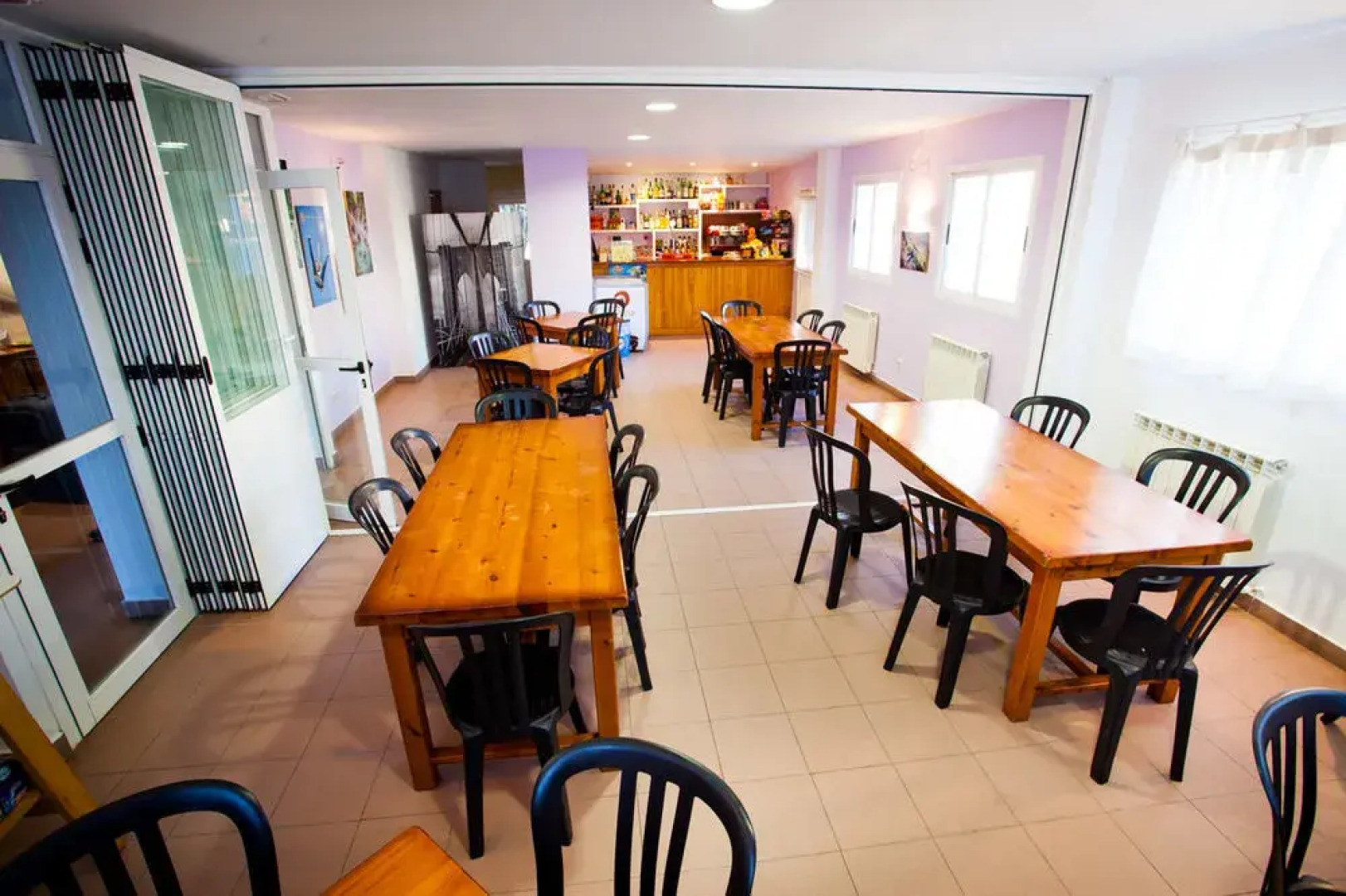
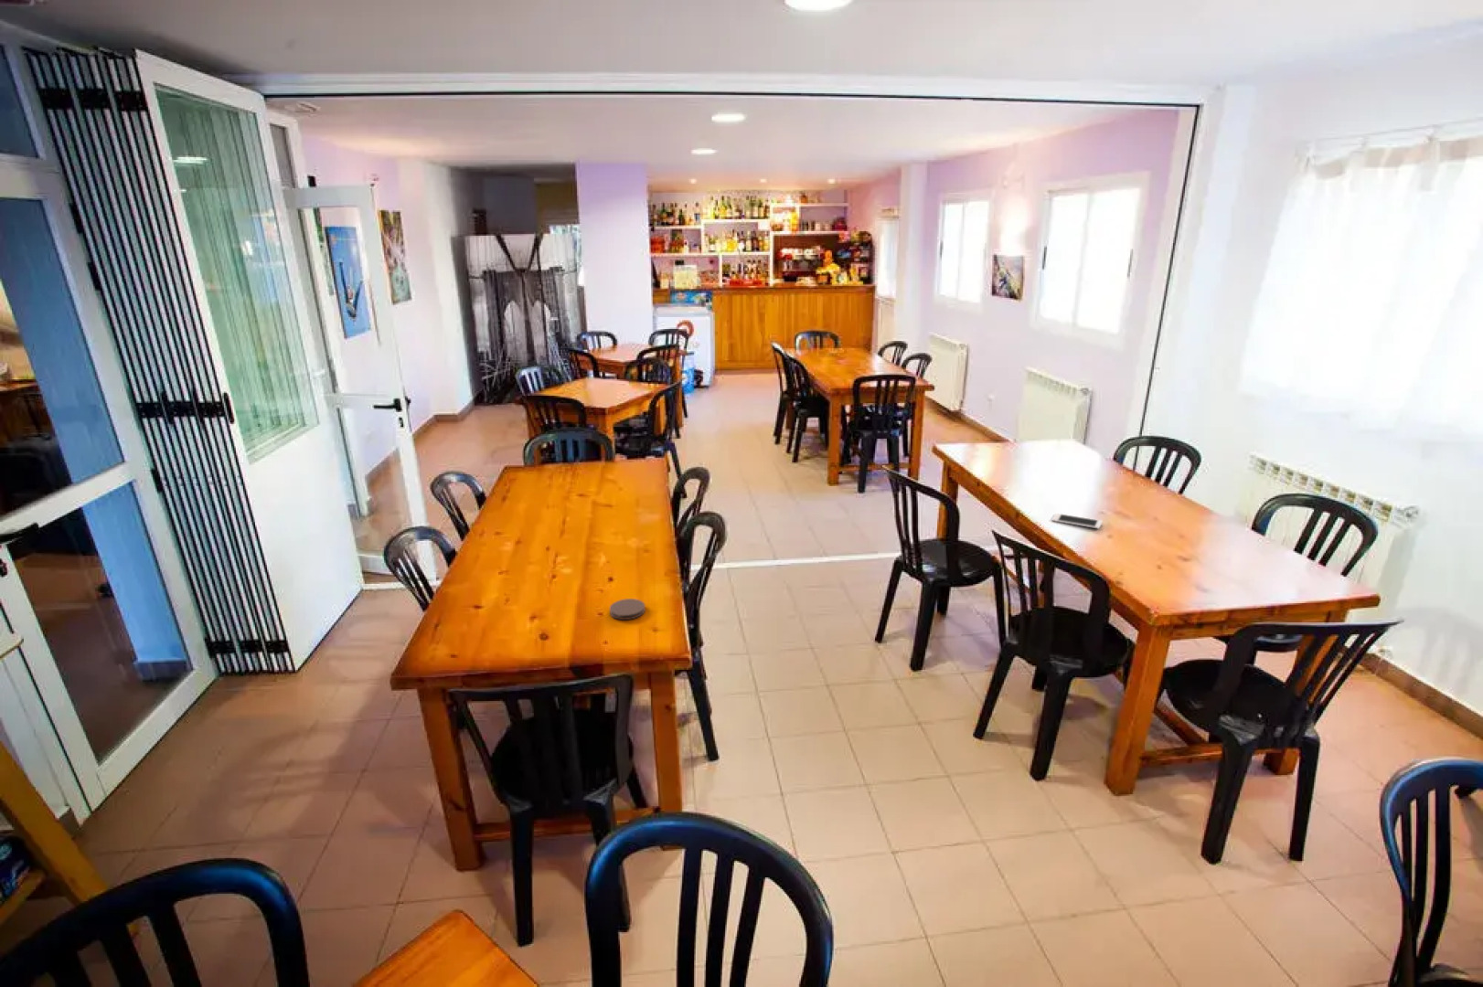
+ coaster (627, 609)
+ cell phone (1076, 520)
